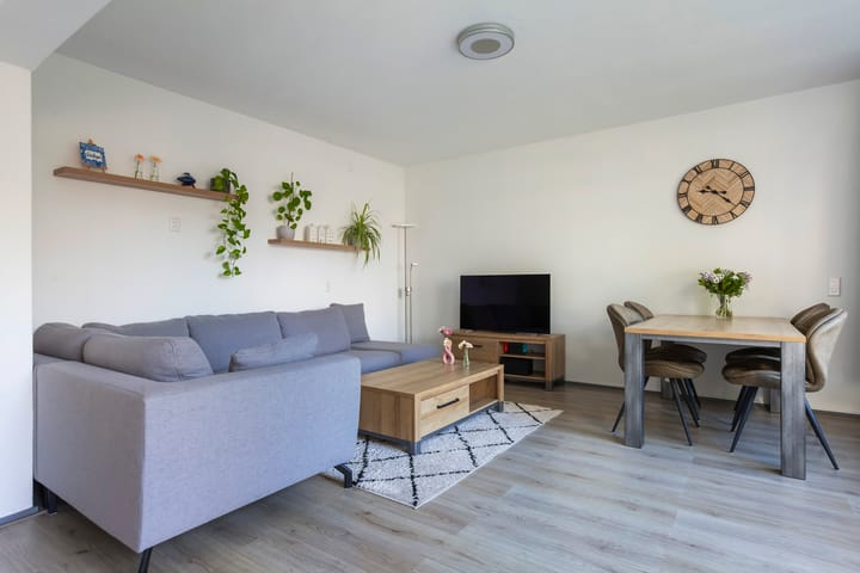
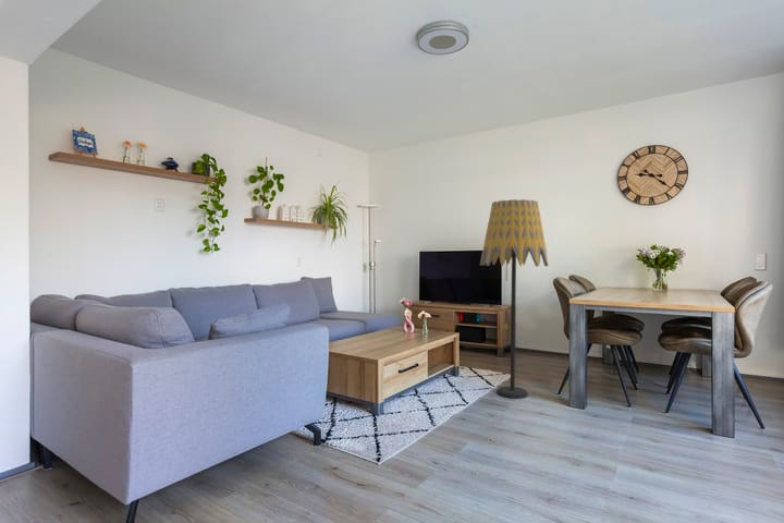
+ floor lamp (513, 297)
